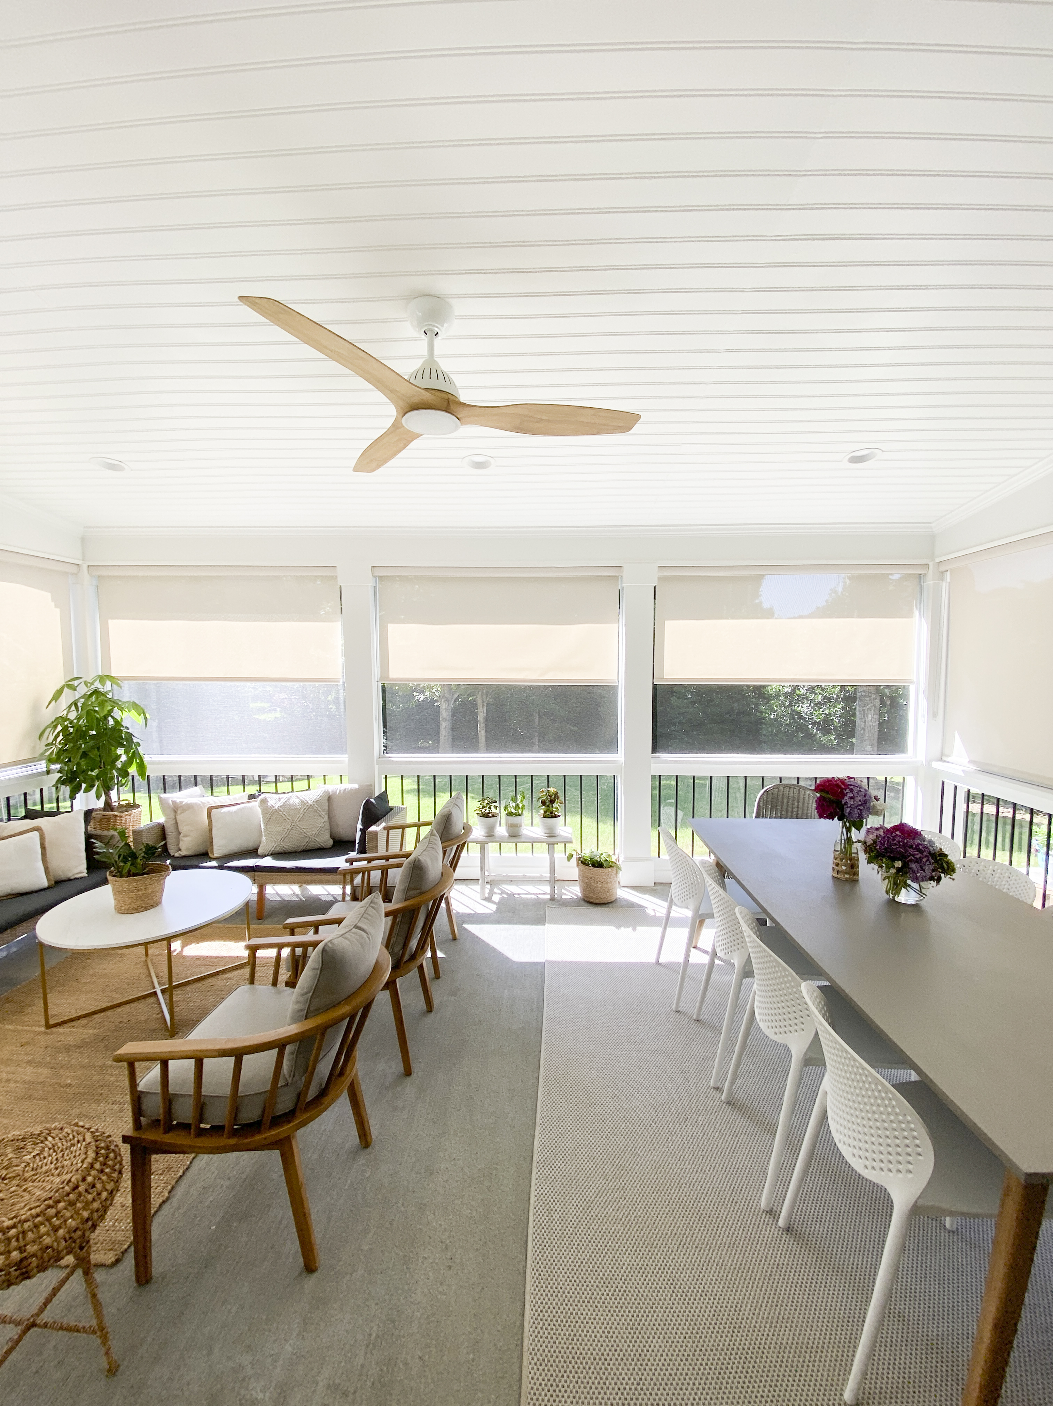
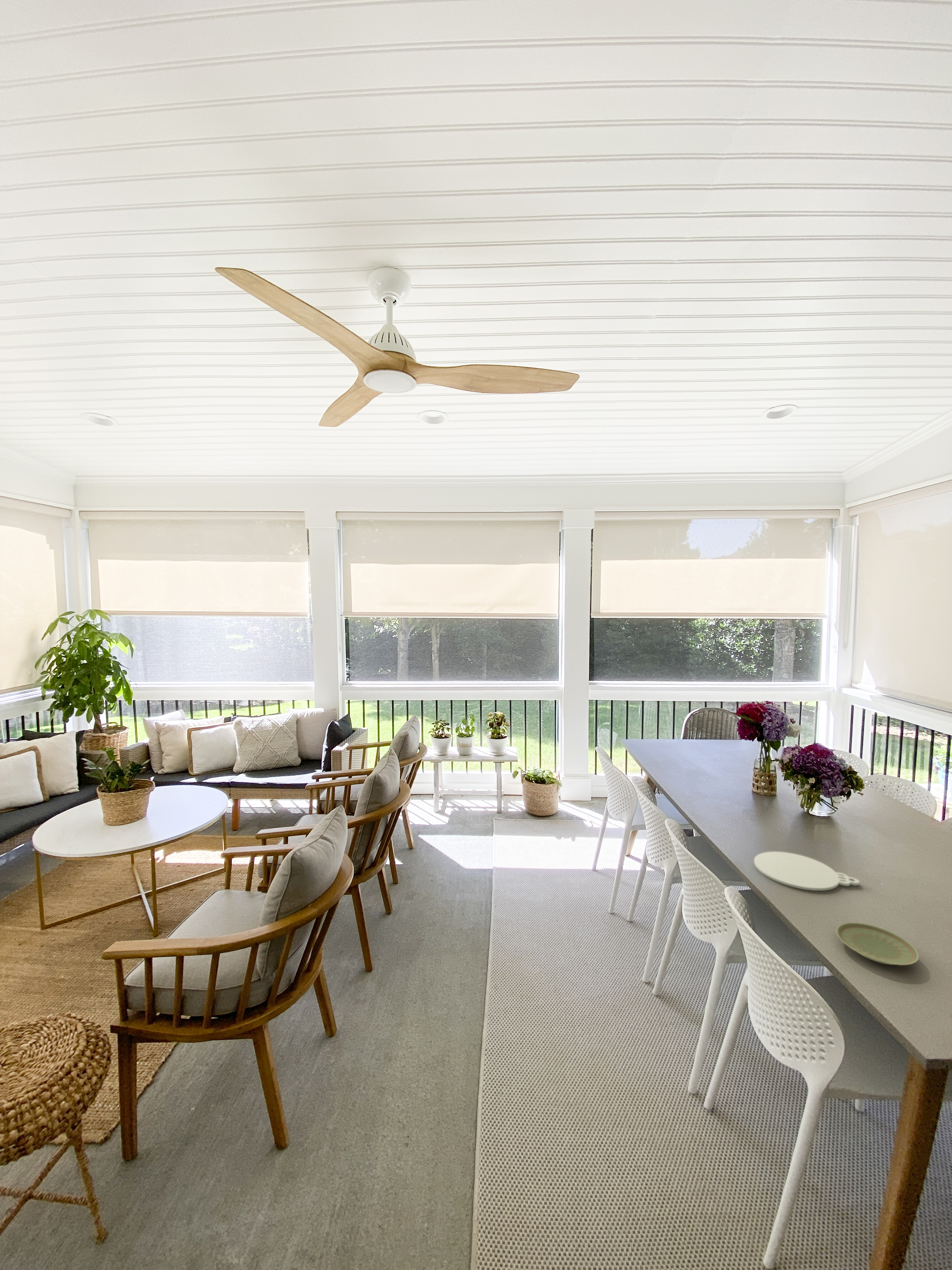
+ plate (804, 872)
+ plate (876, 946)
